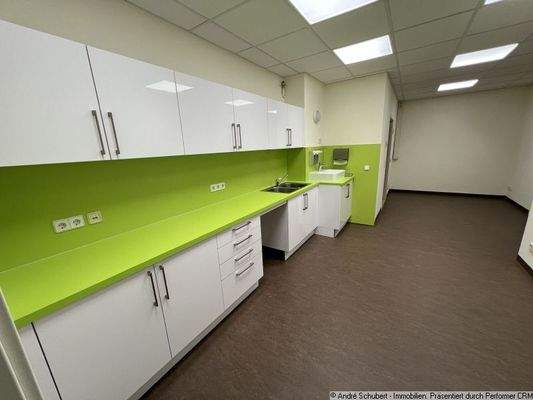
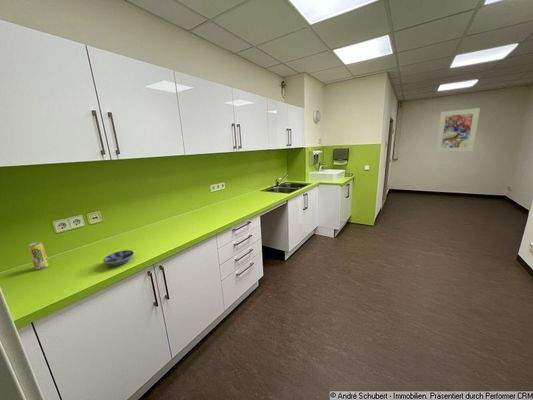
+ beverage can (38, 255)
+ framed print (456, 131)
+ bowl (119, 258)
